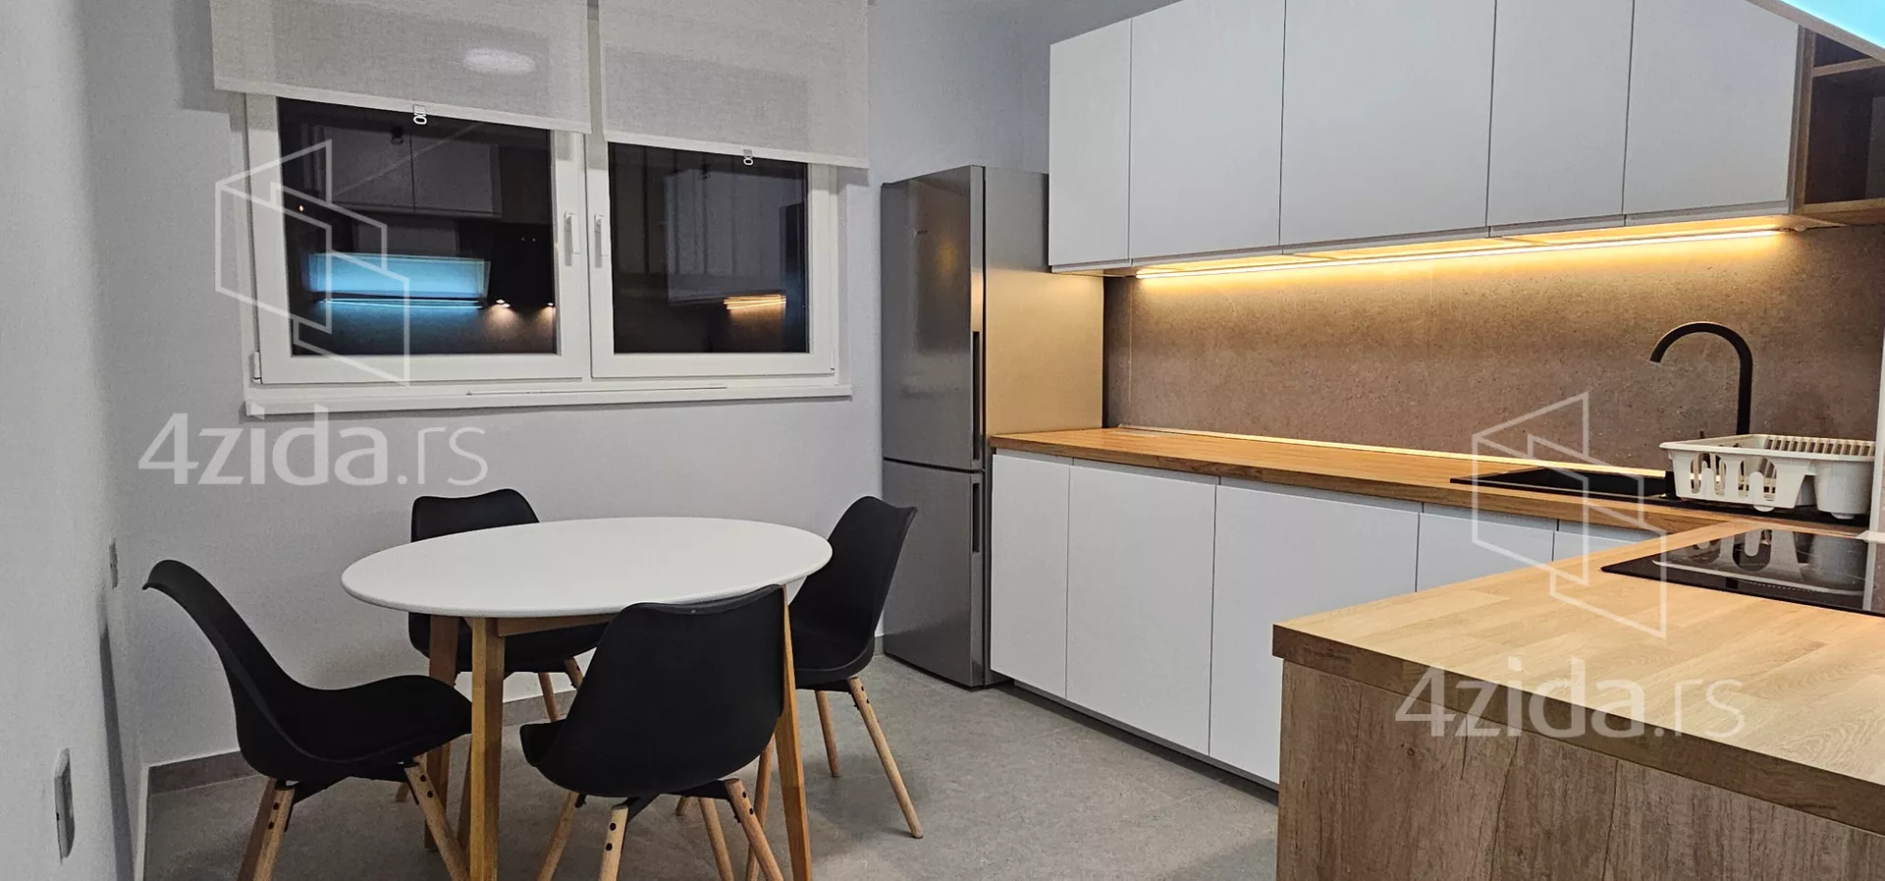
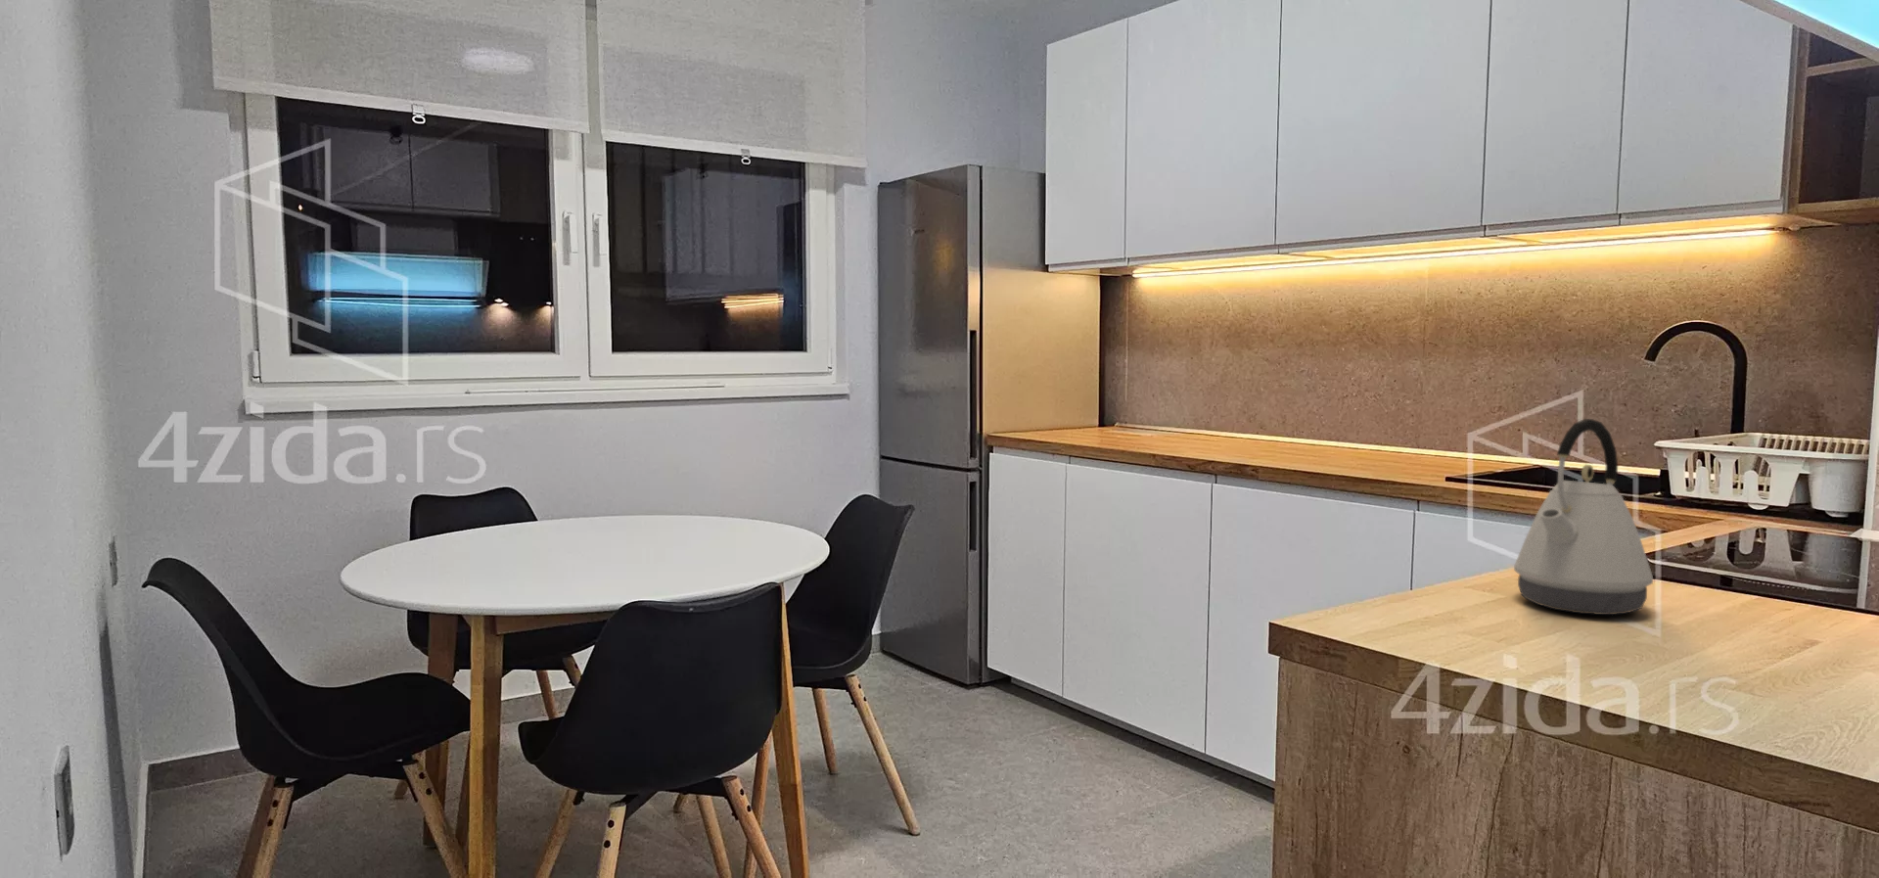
+ kettle (1582, 511)
